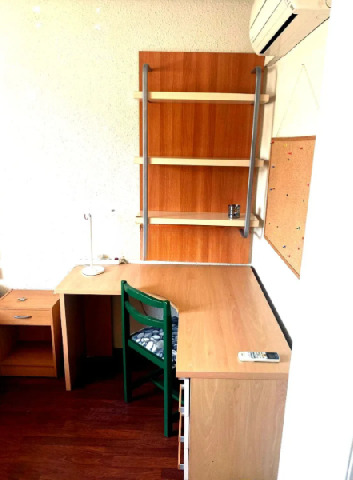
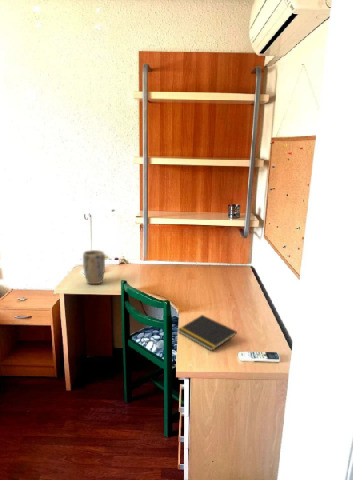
+ notepad (206, 331)
+ plant pot (94, 267)
